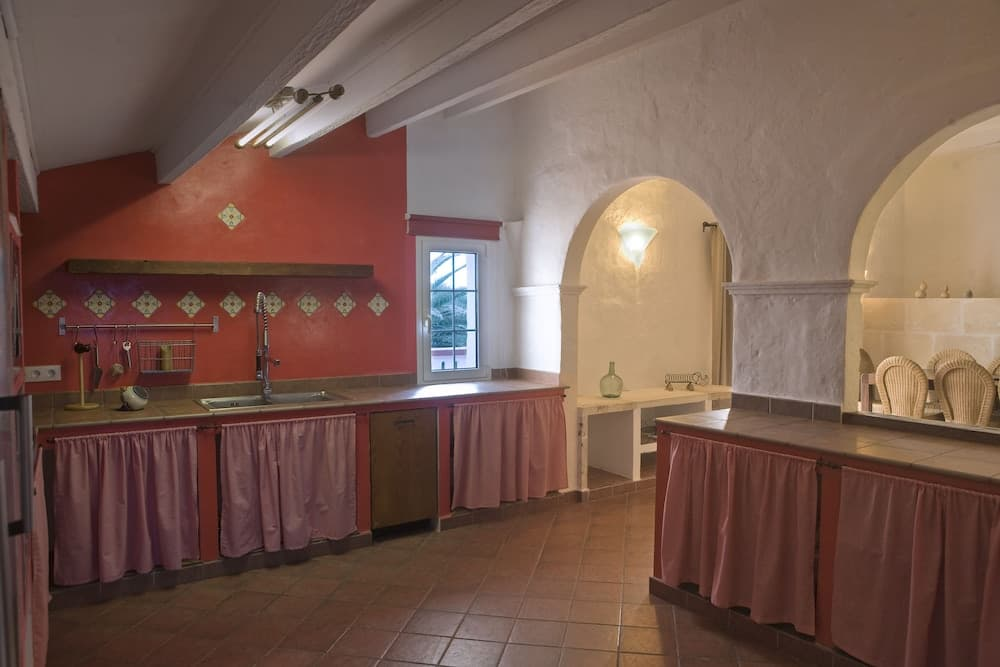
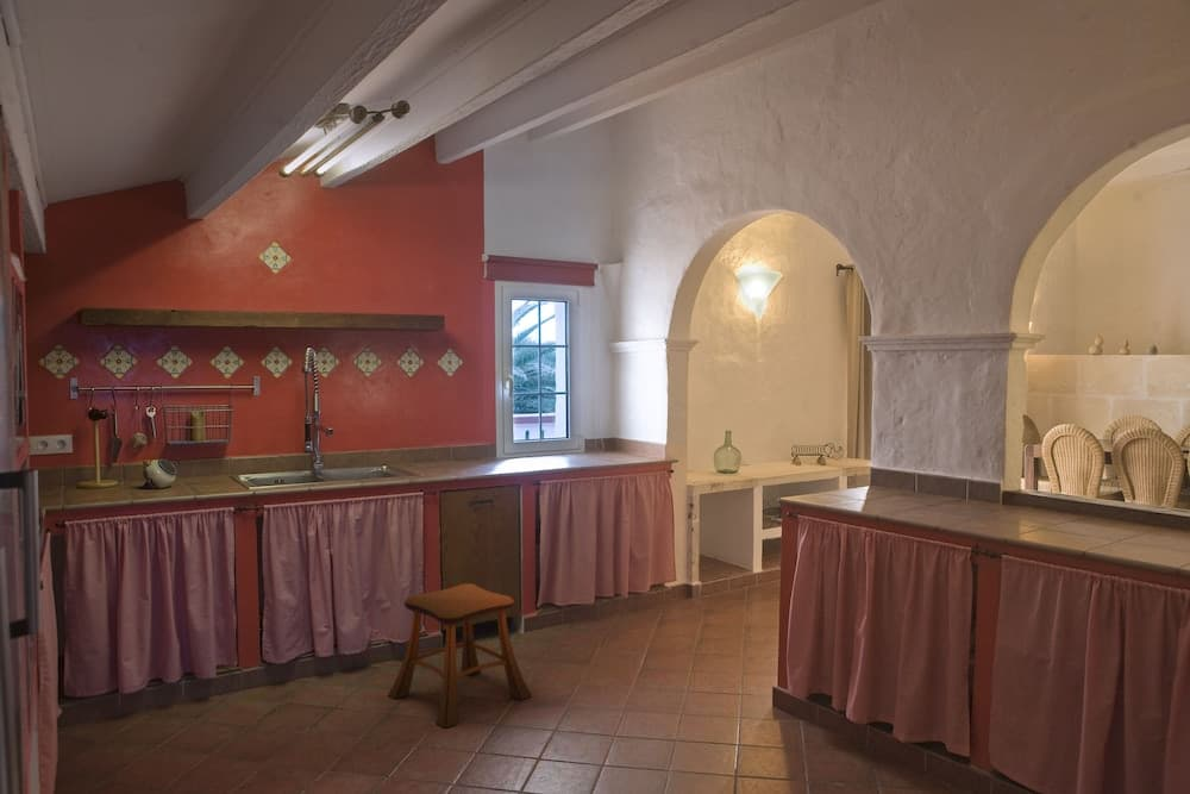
+ stool (459, 646)
